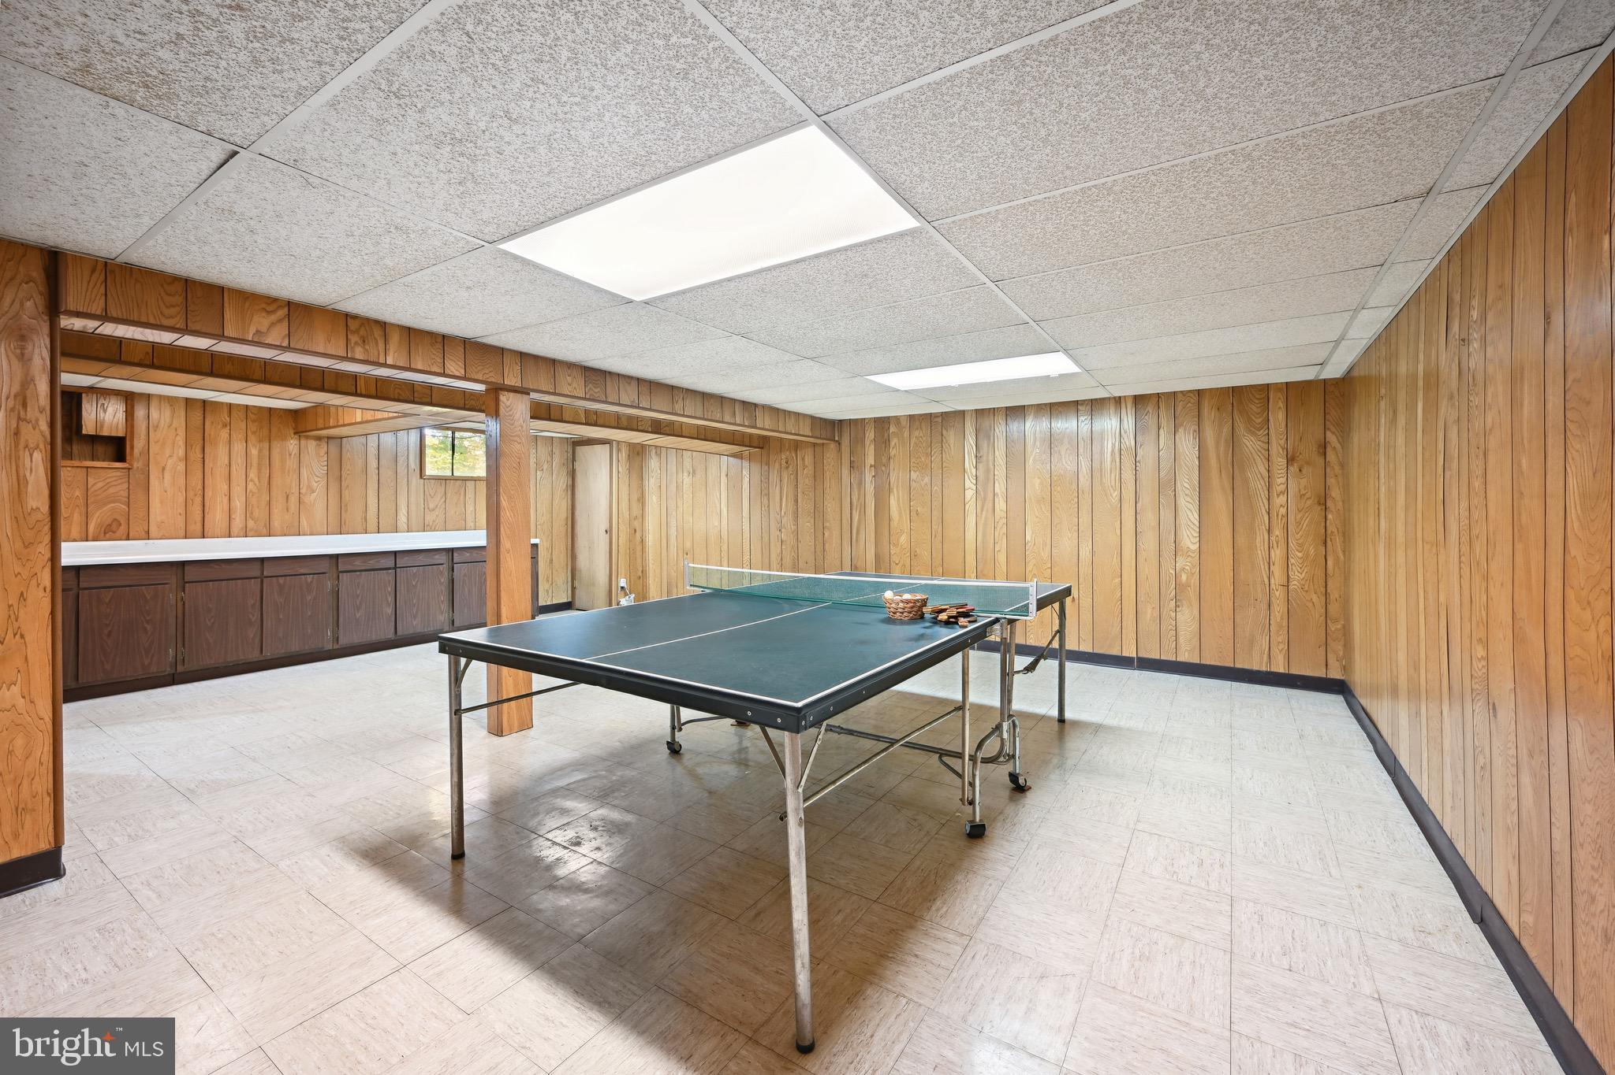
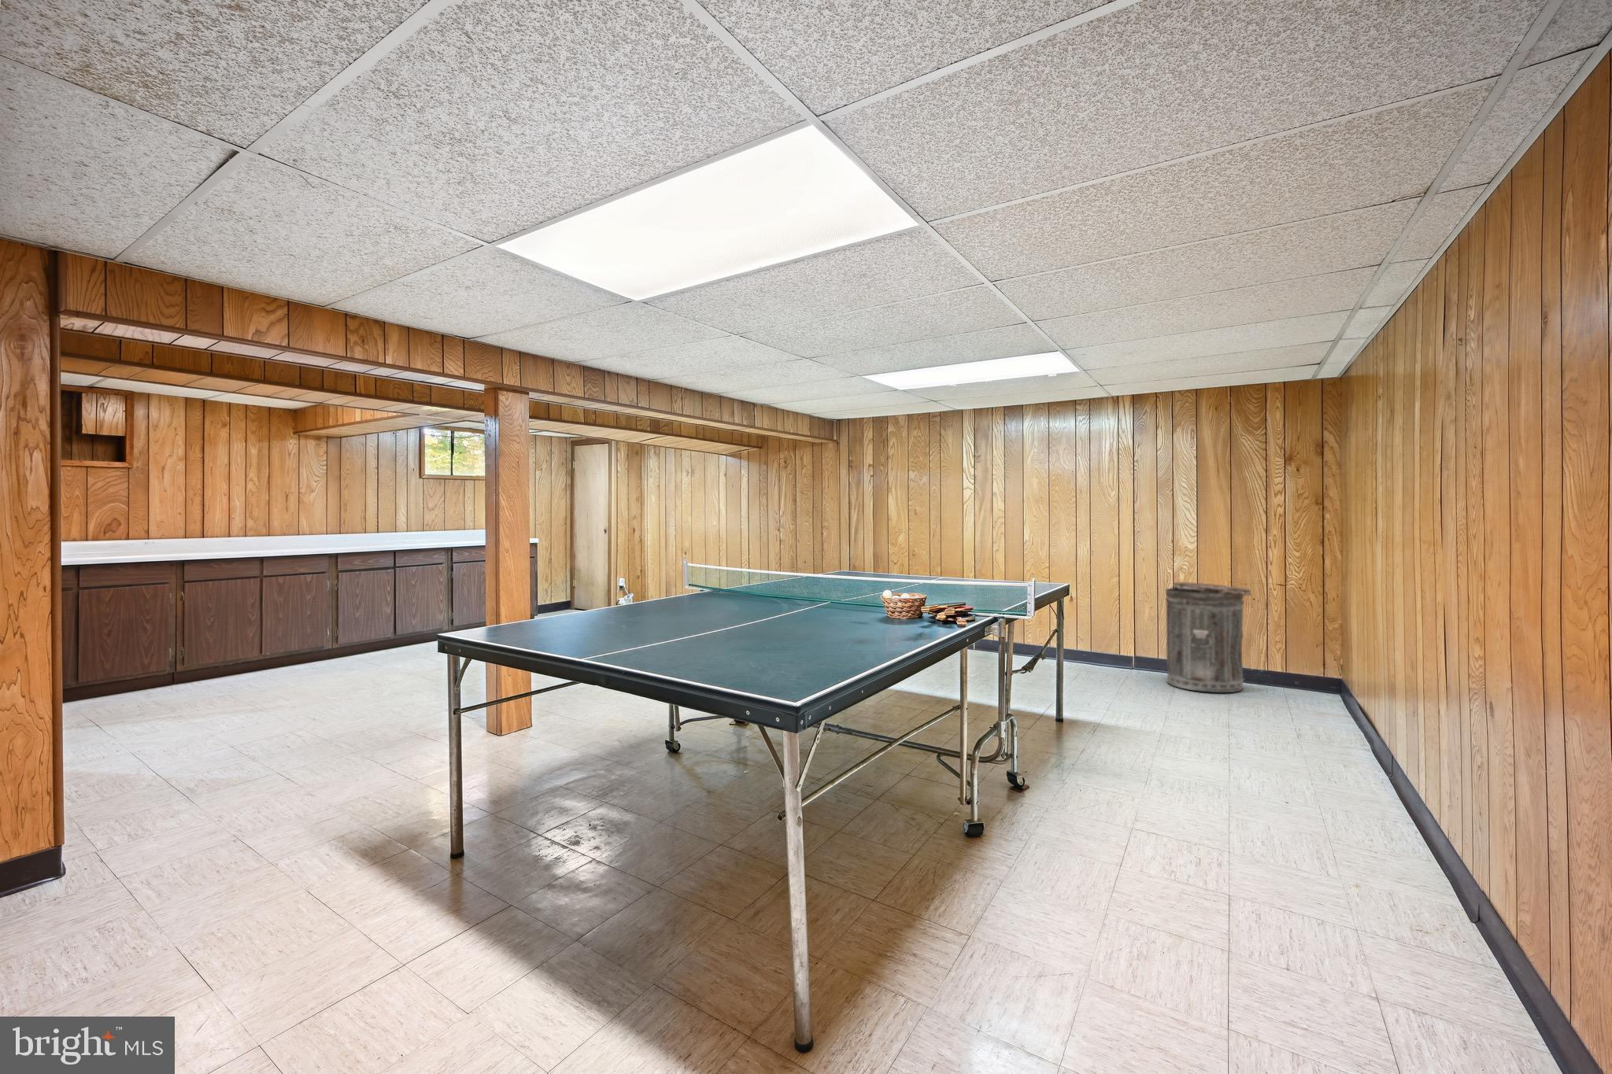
+ trash can lid (1207, 634)
